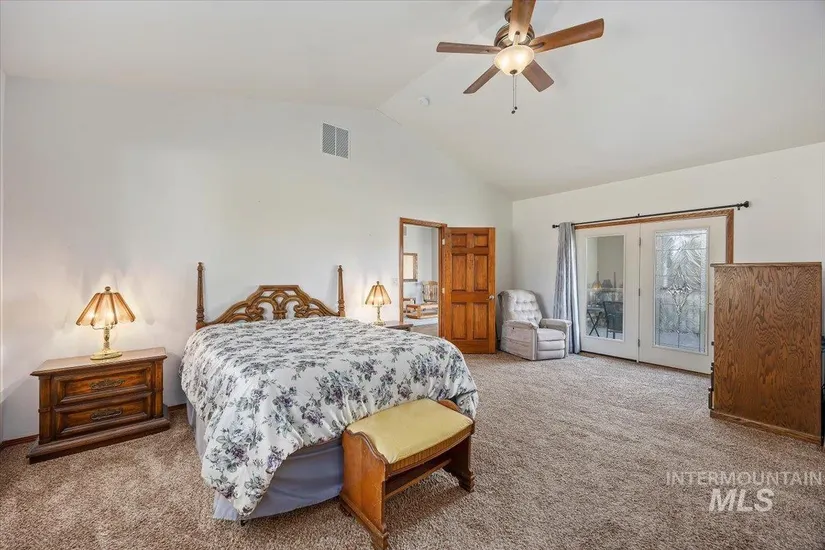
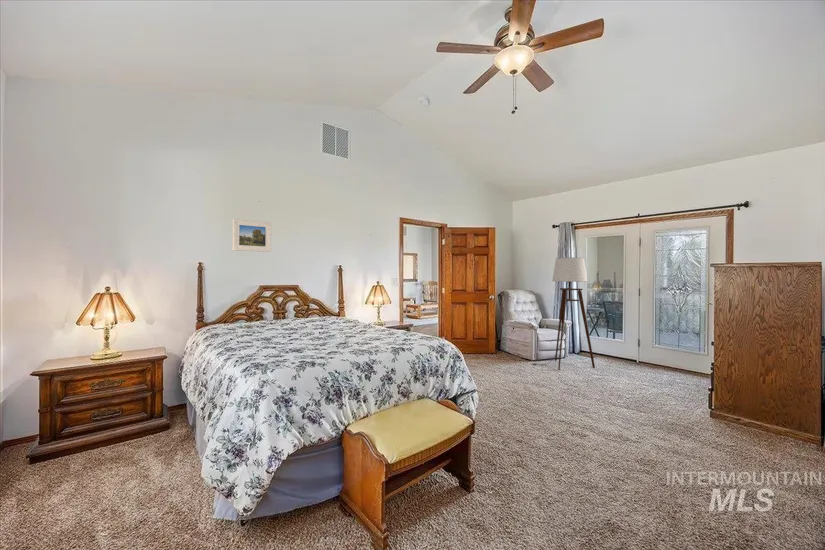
+ floor lamp (561, 311)
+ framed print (252, 235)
